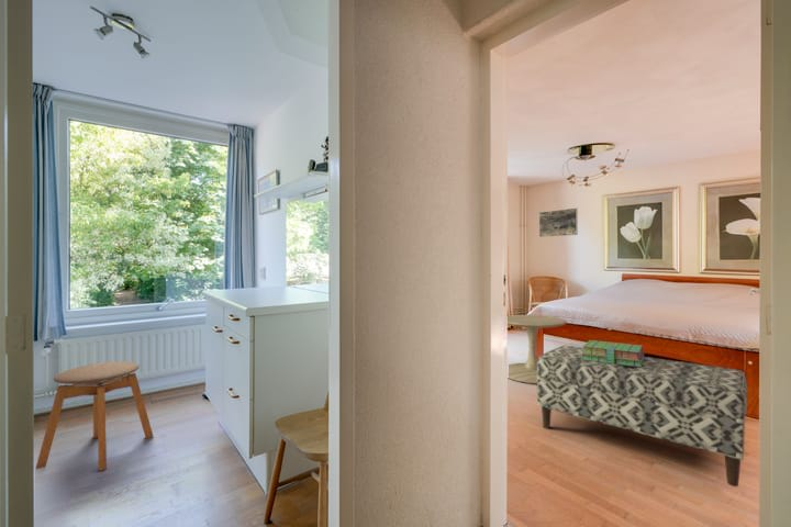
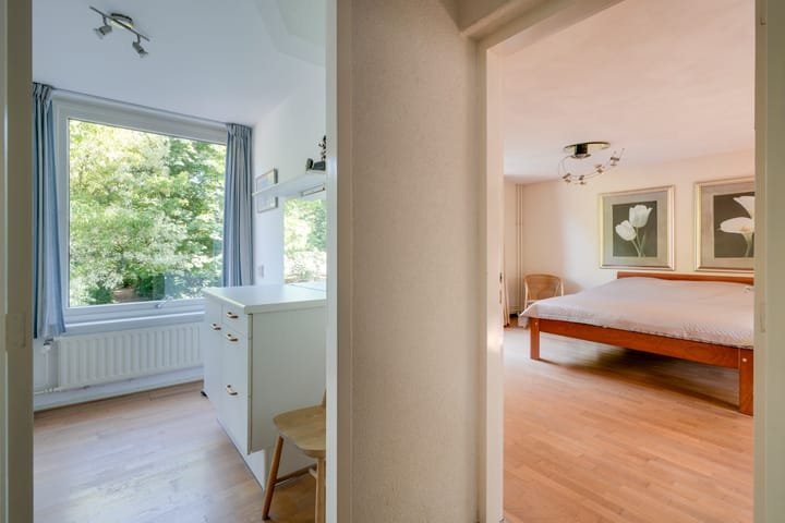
- stool (99, 408)
- side table (532, 346)
- bench (633, 401)
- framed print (557, 223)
- stack of books (612, 351)
